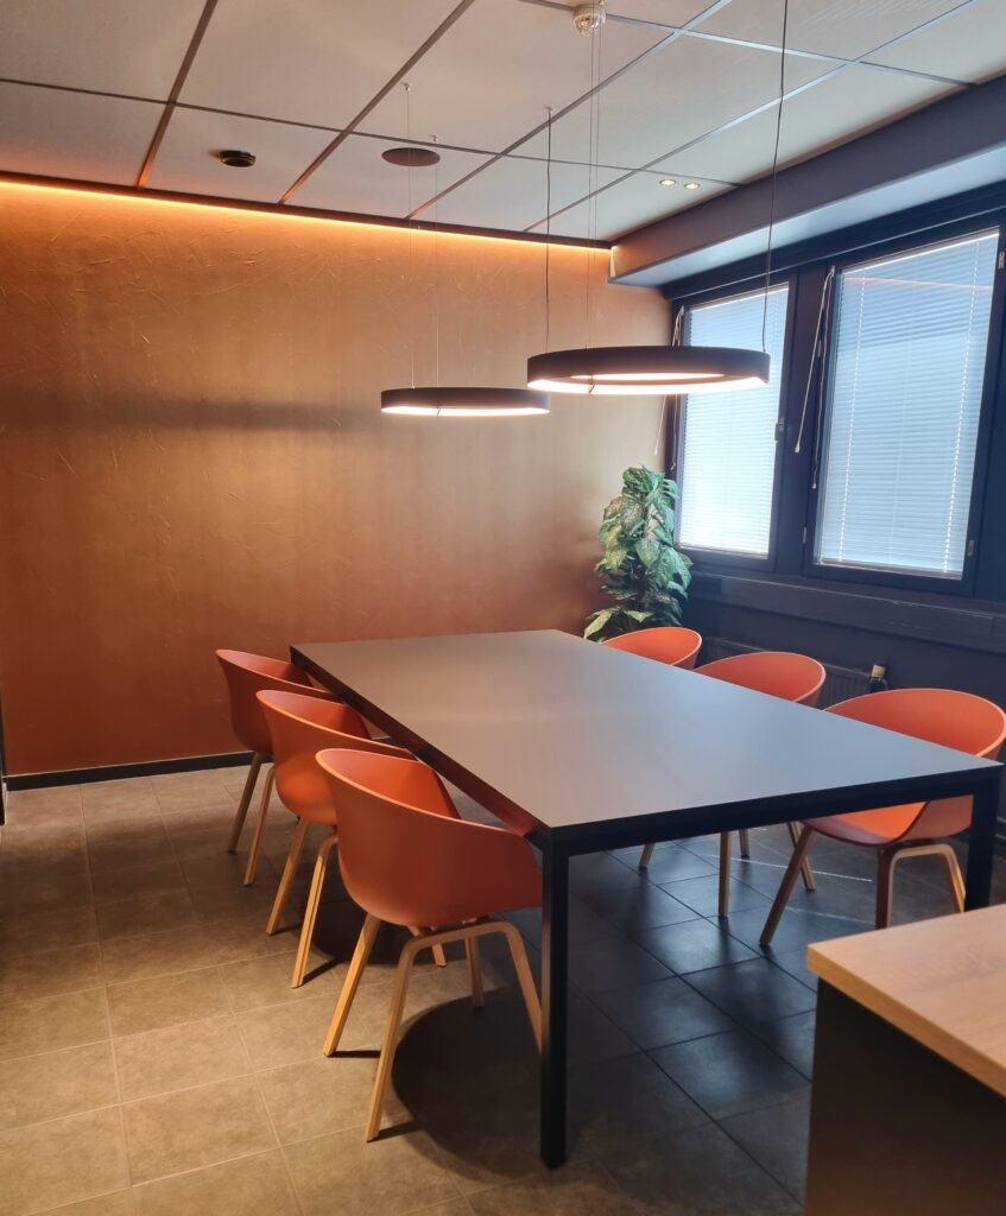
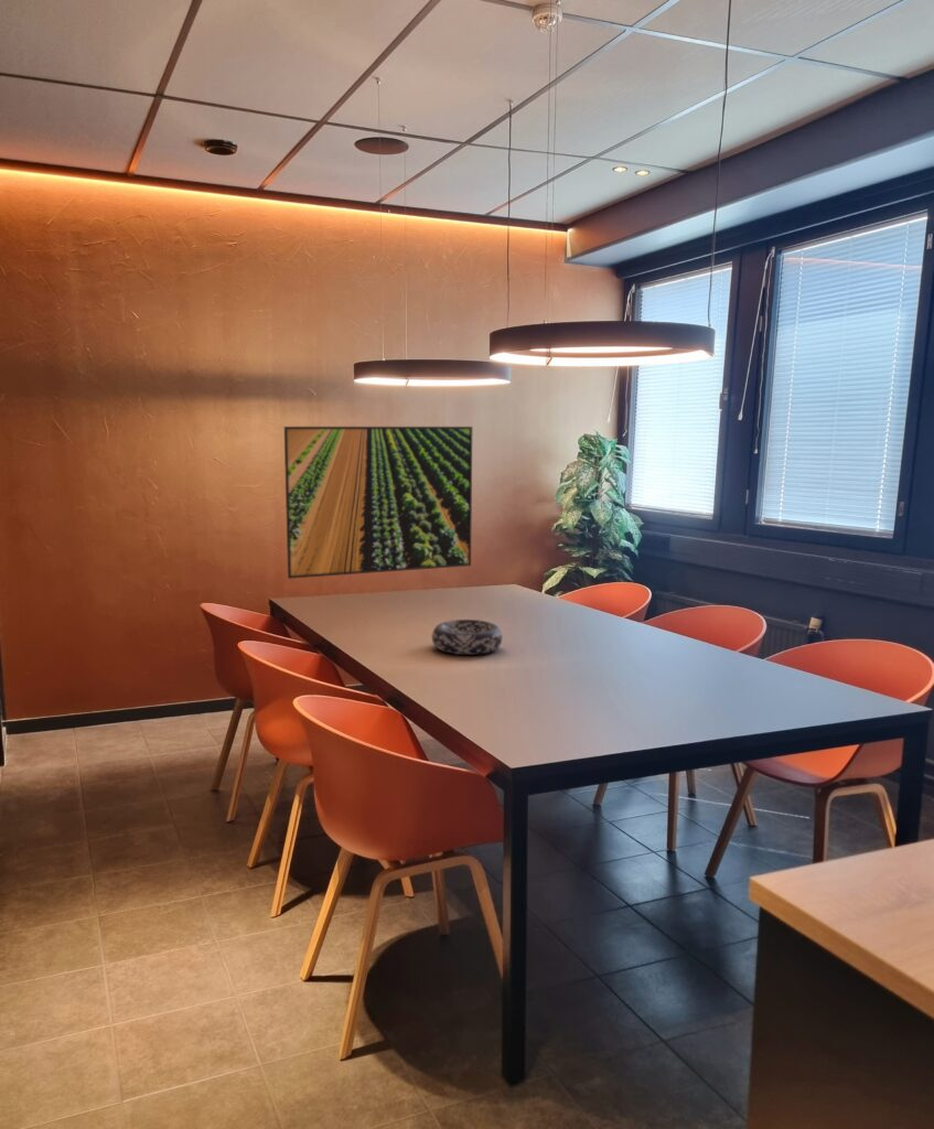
+ decorative bowl (466, 637)
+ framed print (383, 499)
